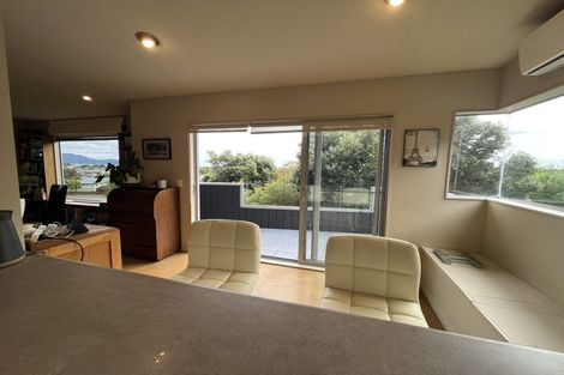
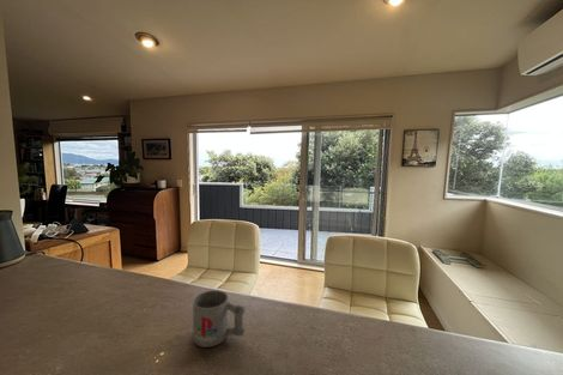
+ mug (219, 317)
